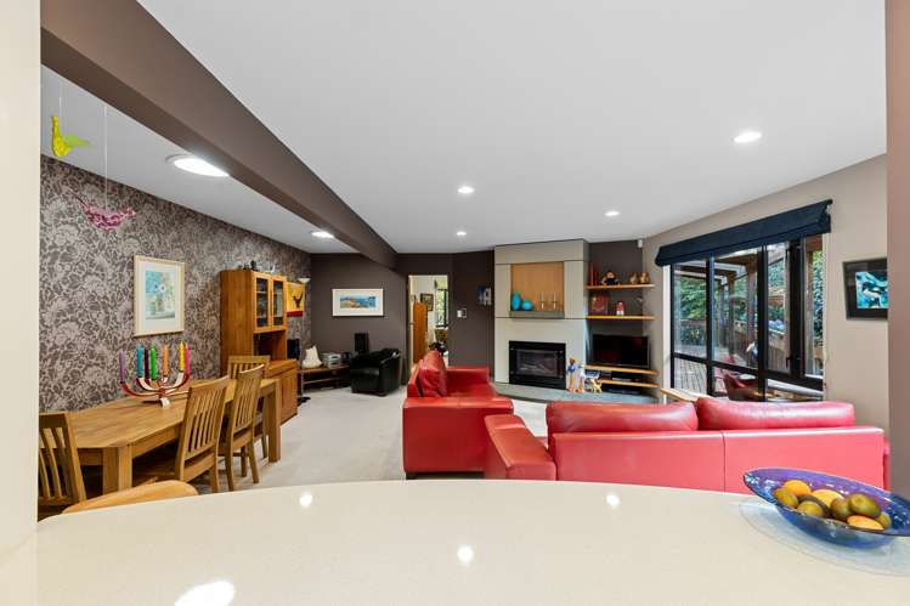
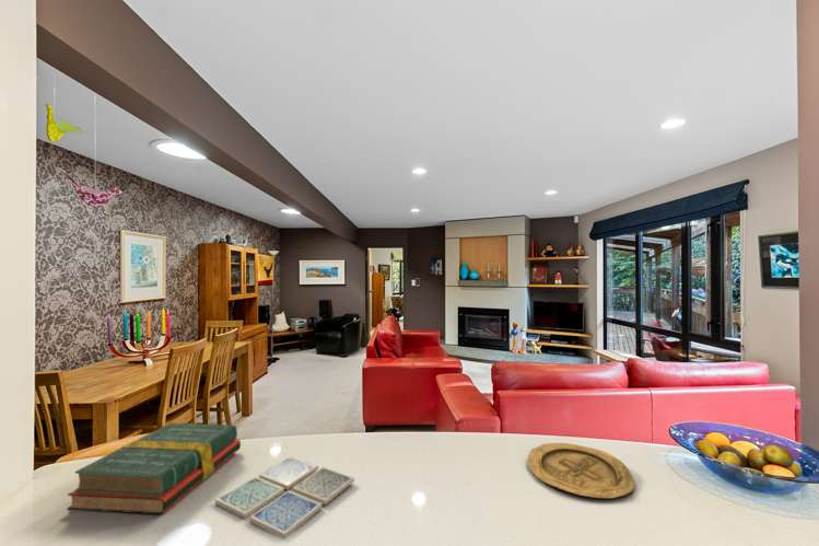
+ hardback book (166, 460)
+ plate (577, 467)
+ drink coaster (288, 489)
